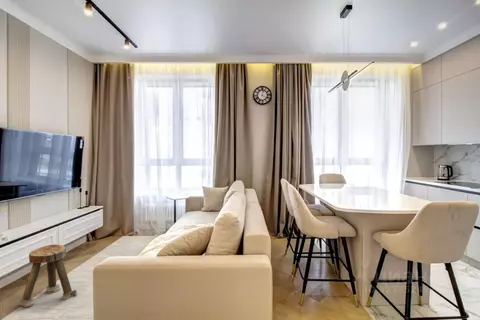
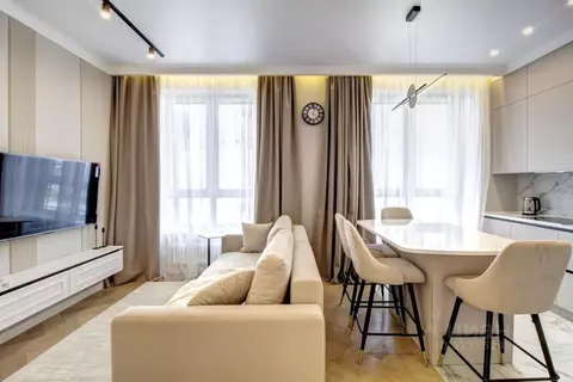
- stool (48, 273)
